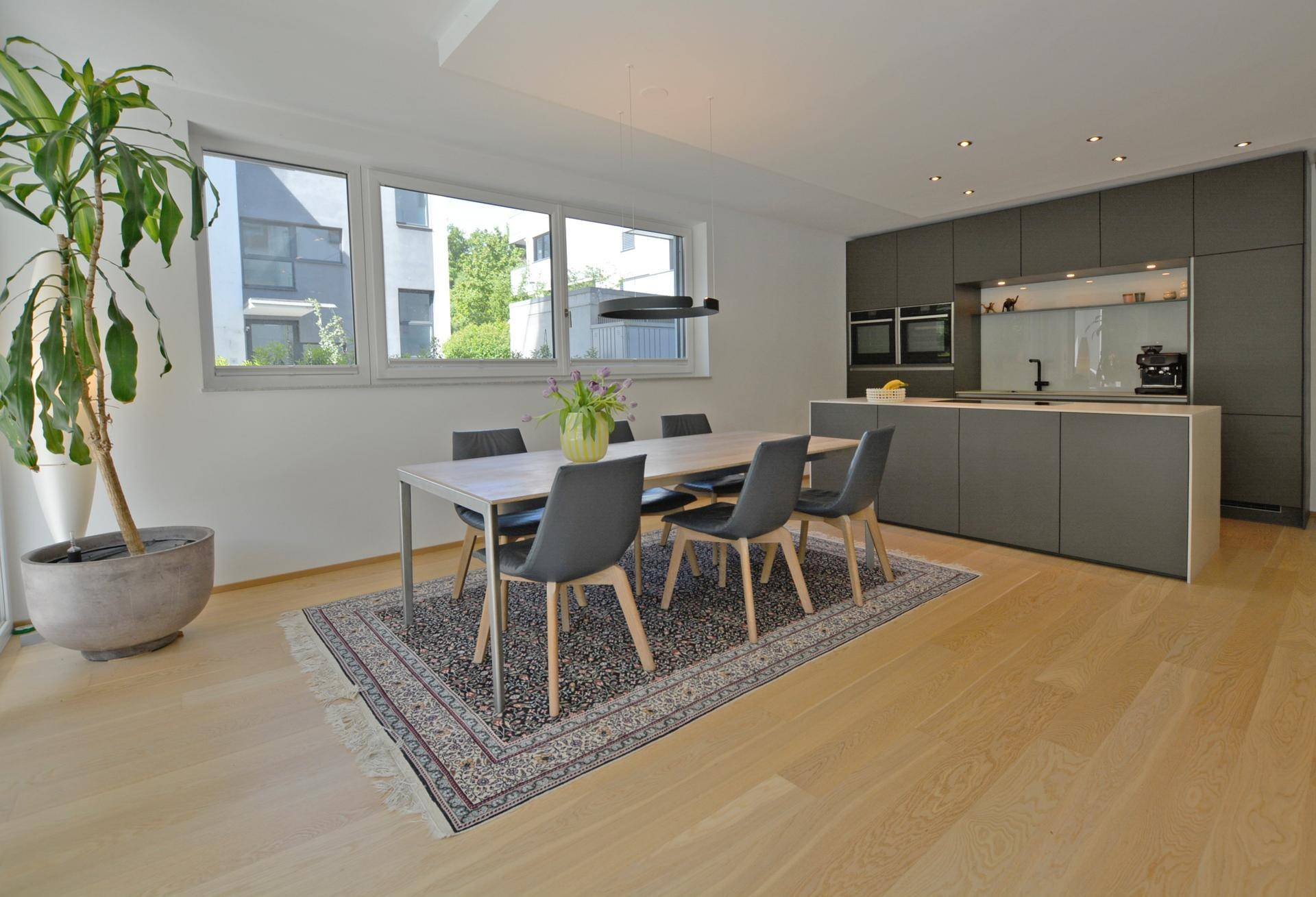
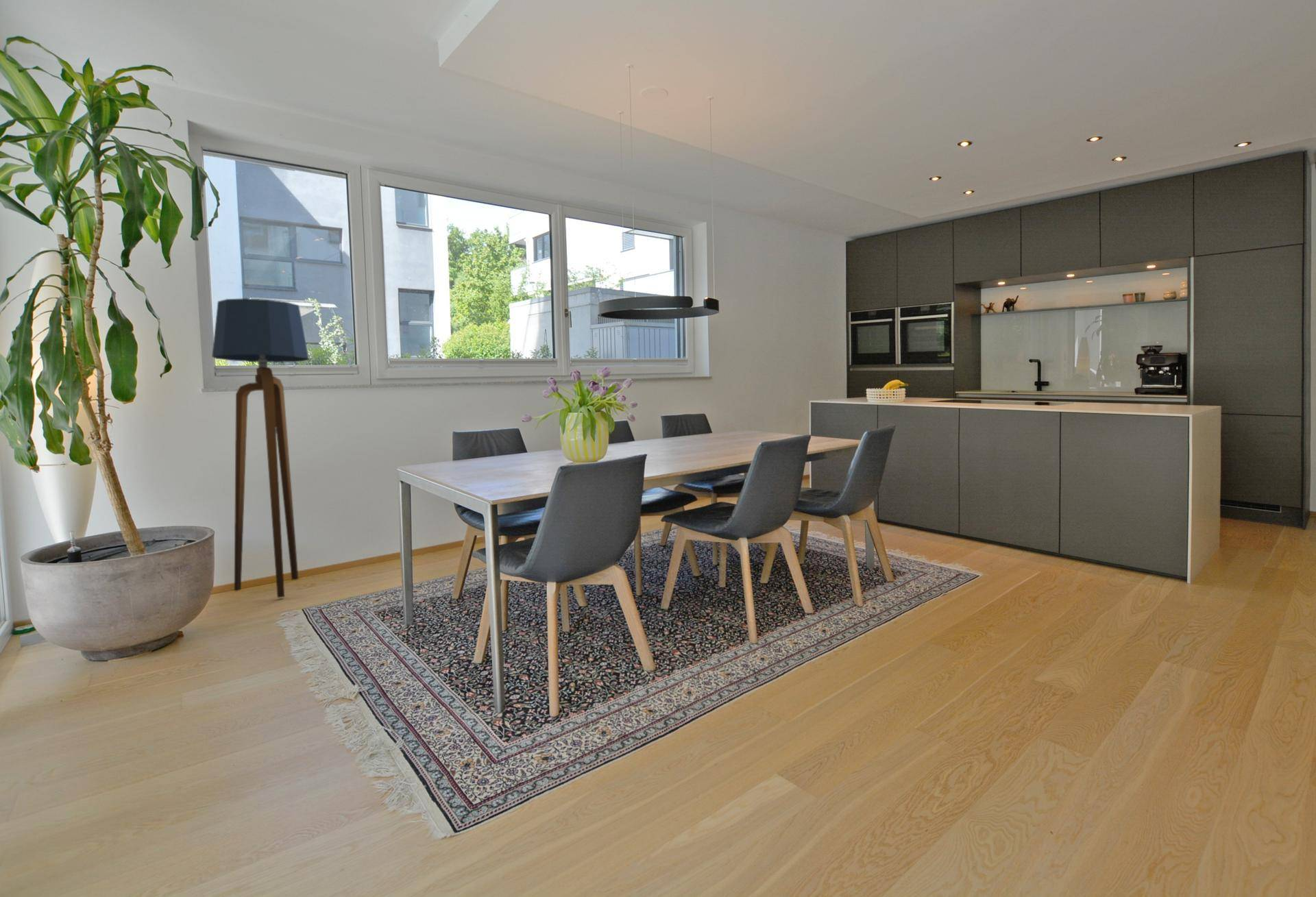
+ floor lamp (267, 449)
